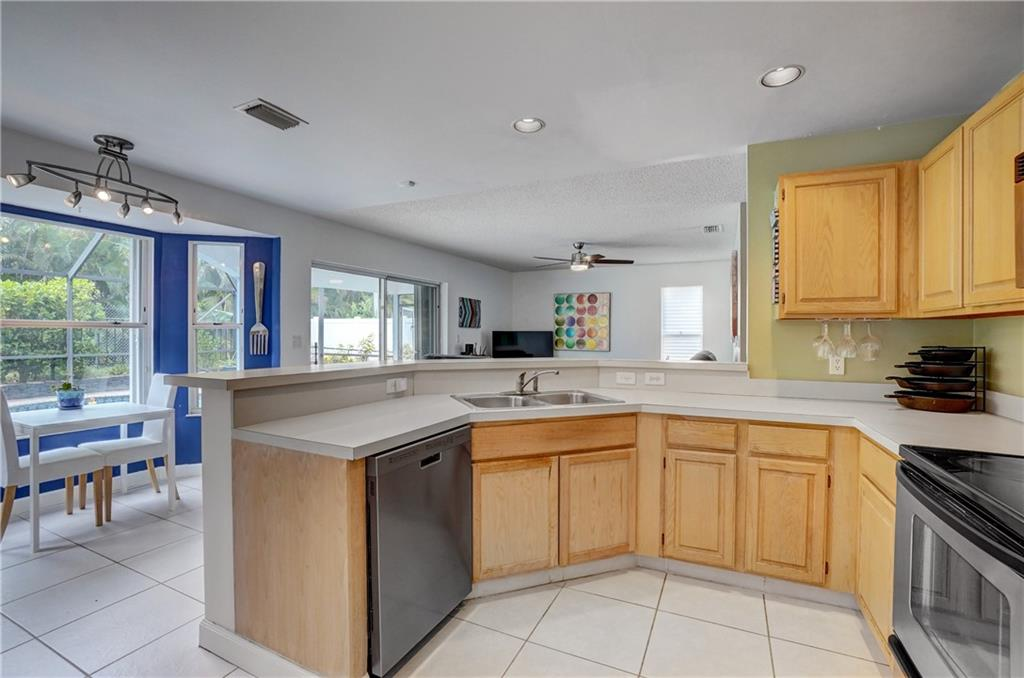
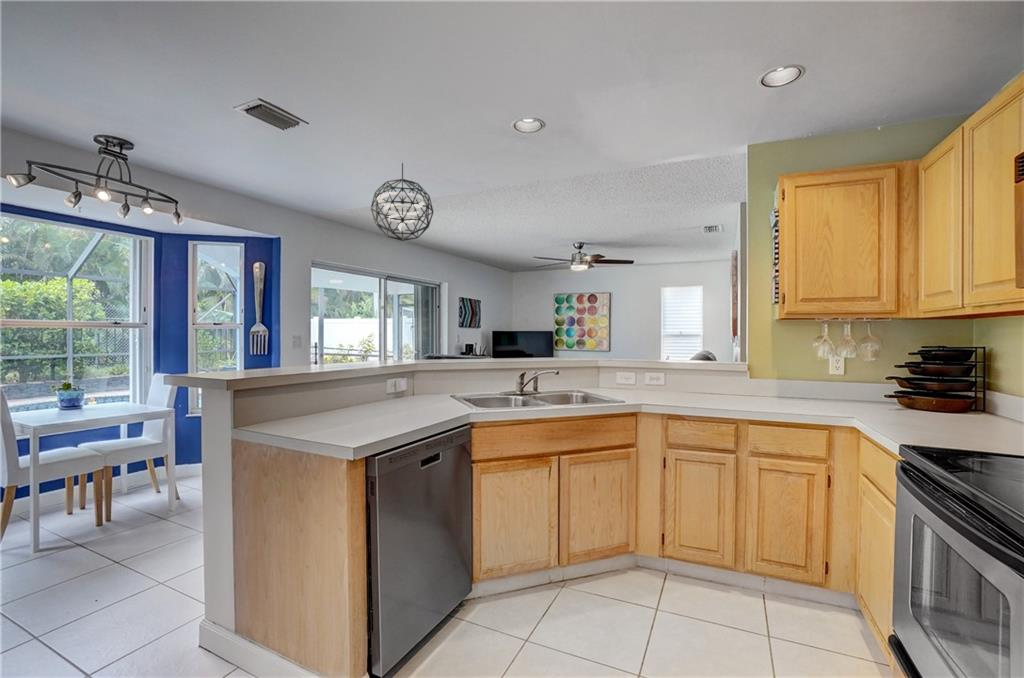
+ pendant light (402, 202)
